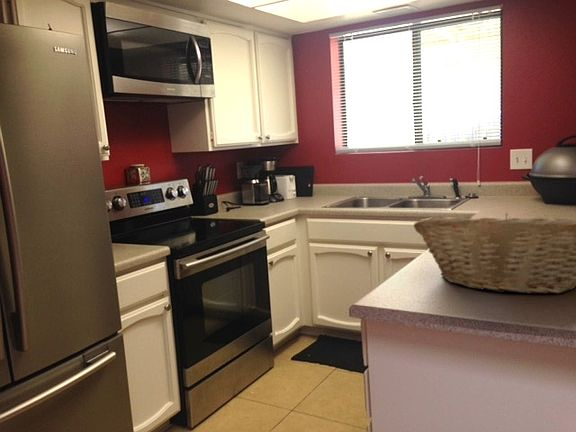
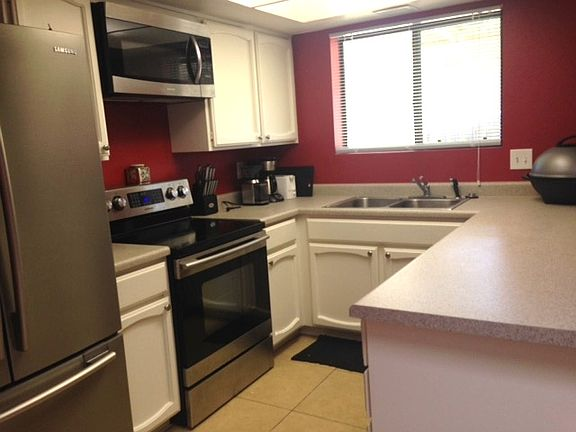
- fruit basket (504, 244)
